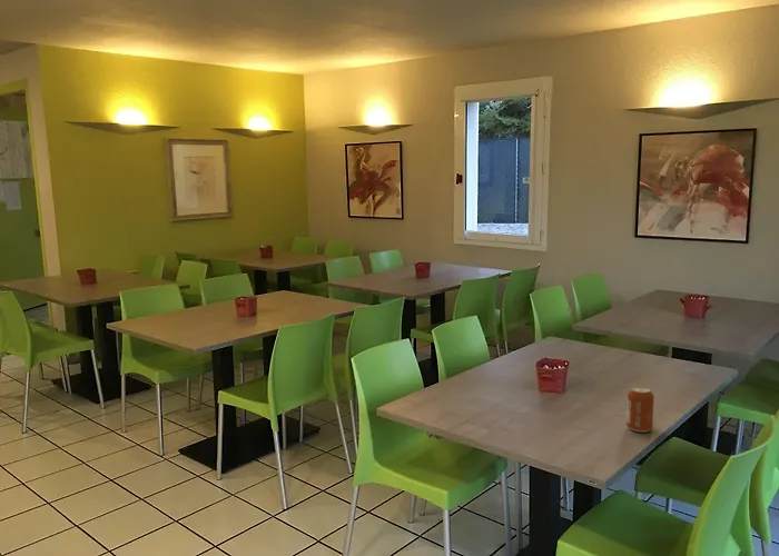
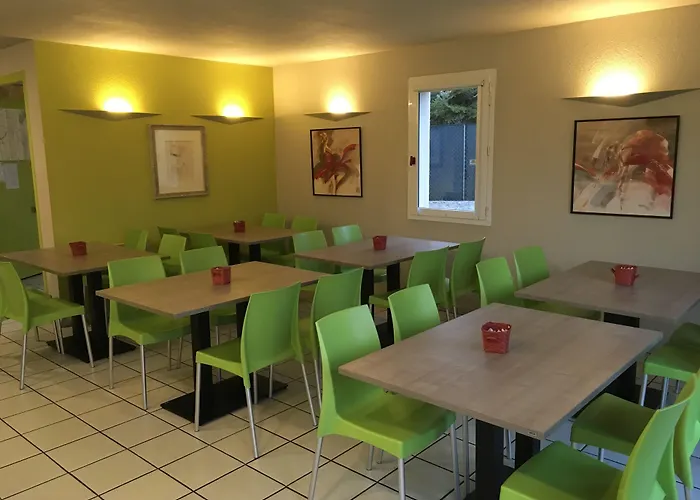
- can (640, 408)
